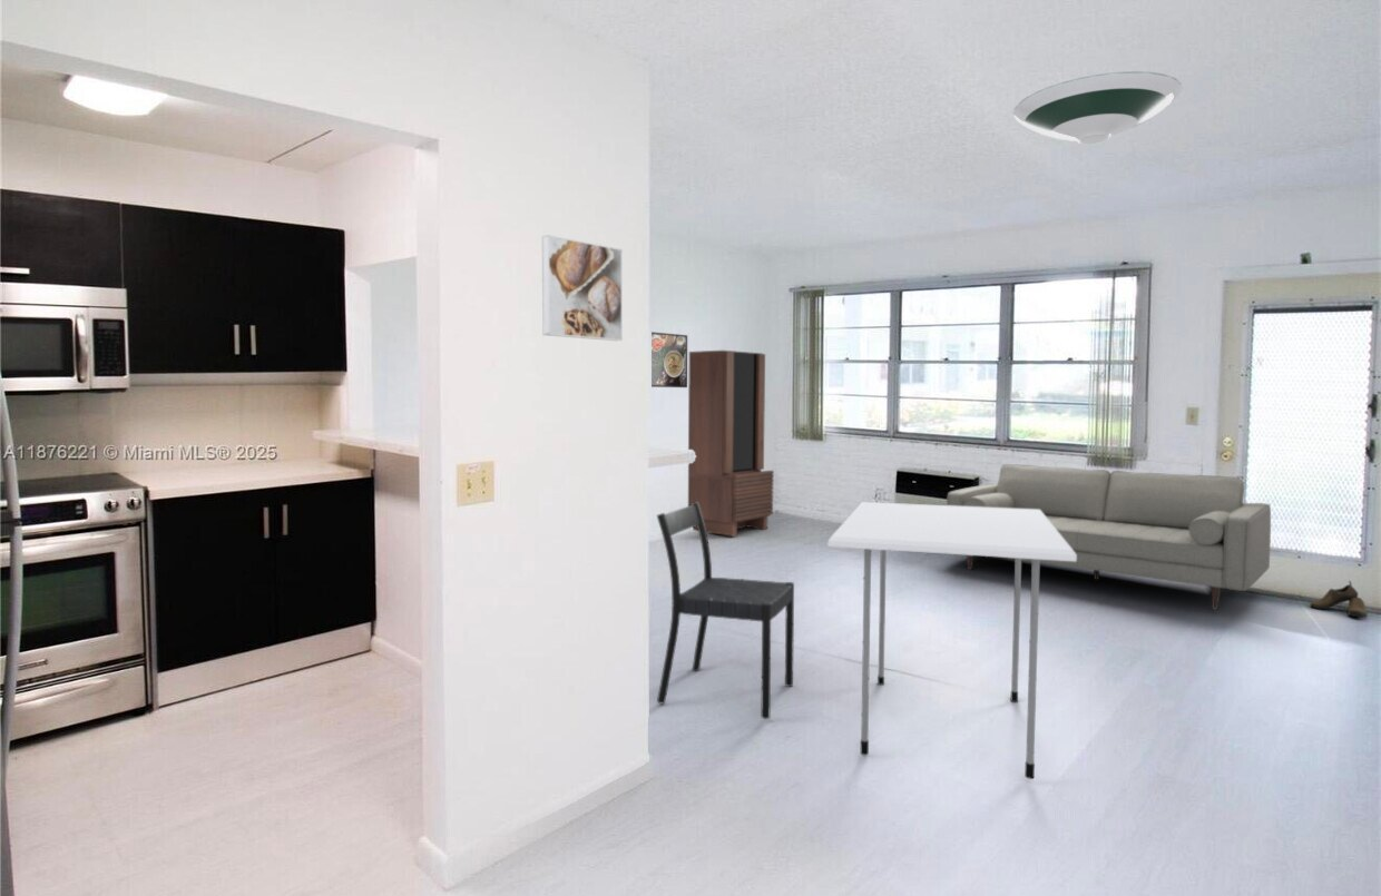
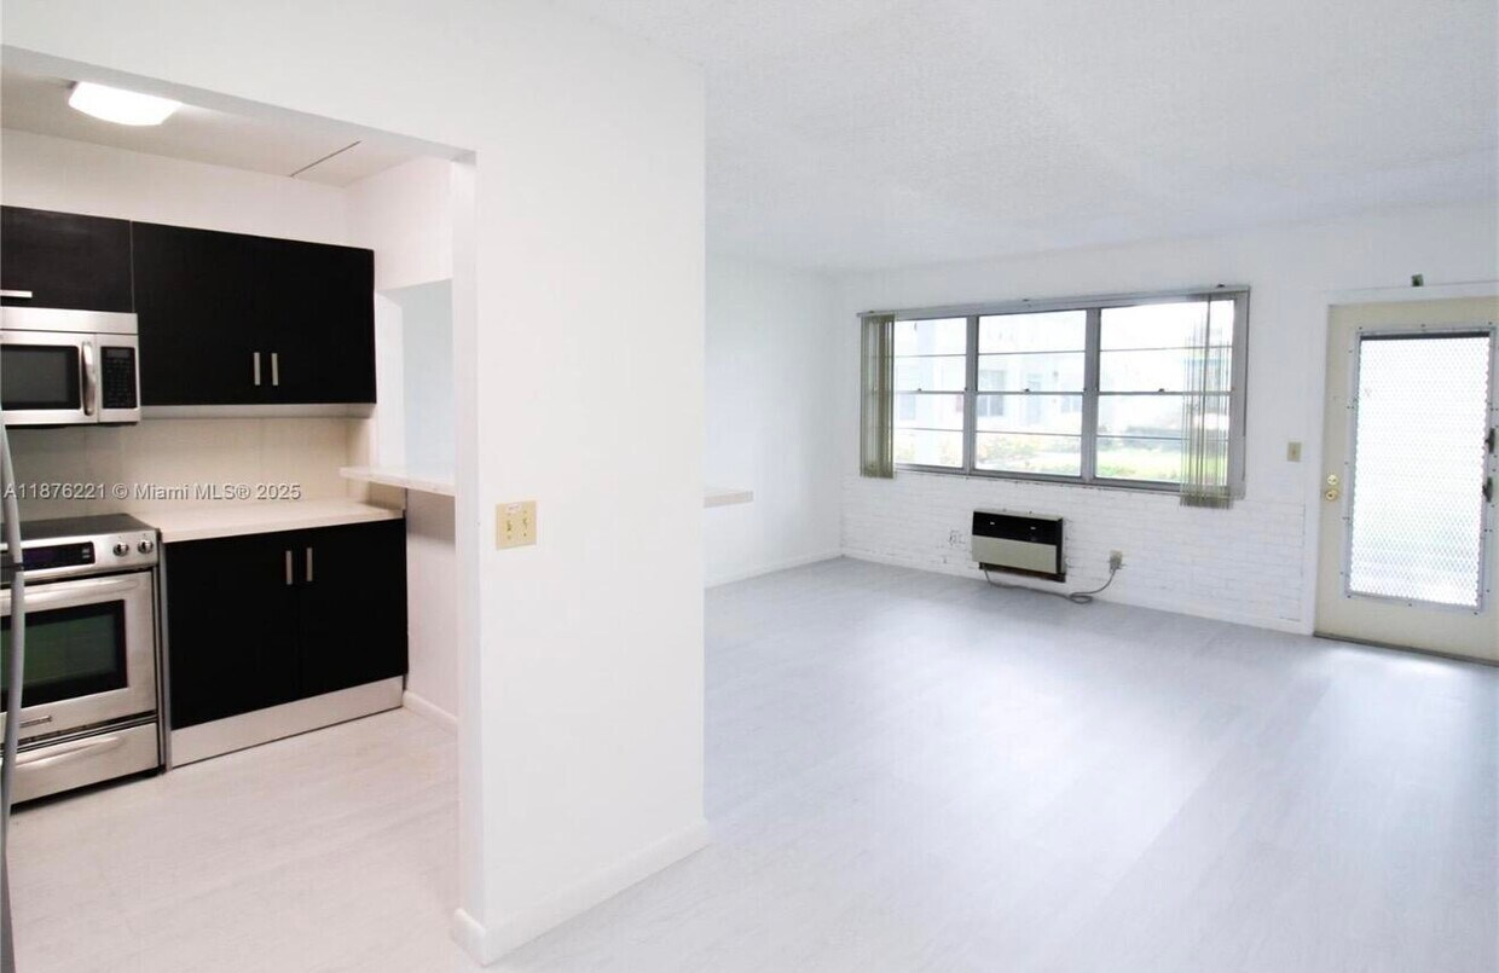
- shoe (1339, 595)
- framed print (668, 360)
- chair (725, 602)
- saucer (1093, 121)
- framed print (584, 291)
- sofa (1098, 525)
- bookcase (731, 441)
- dining table (884, 623)
